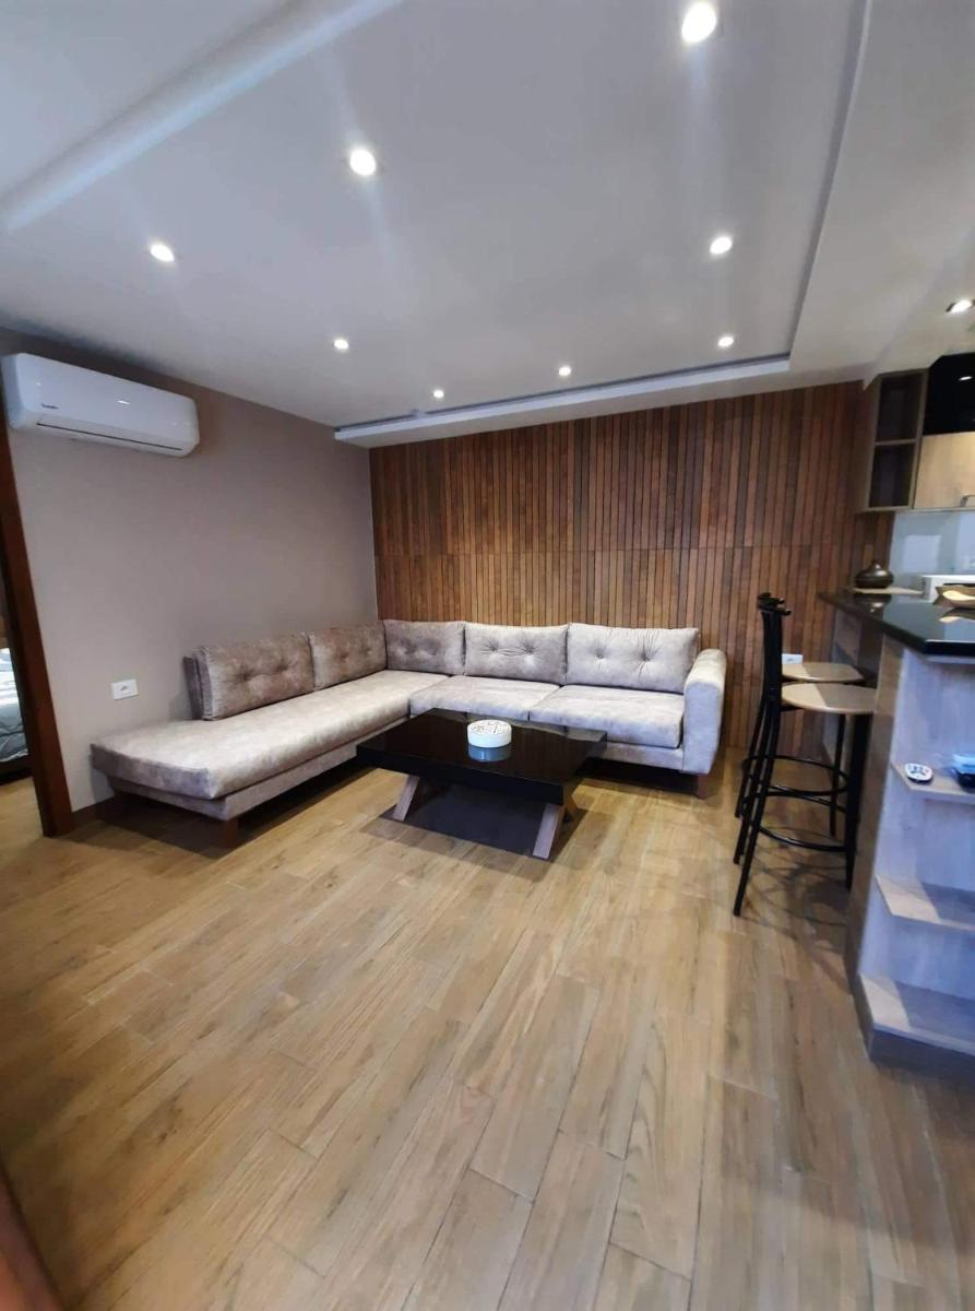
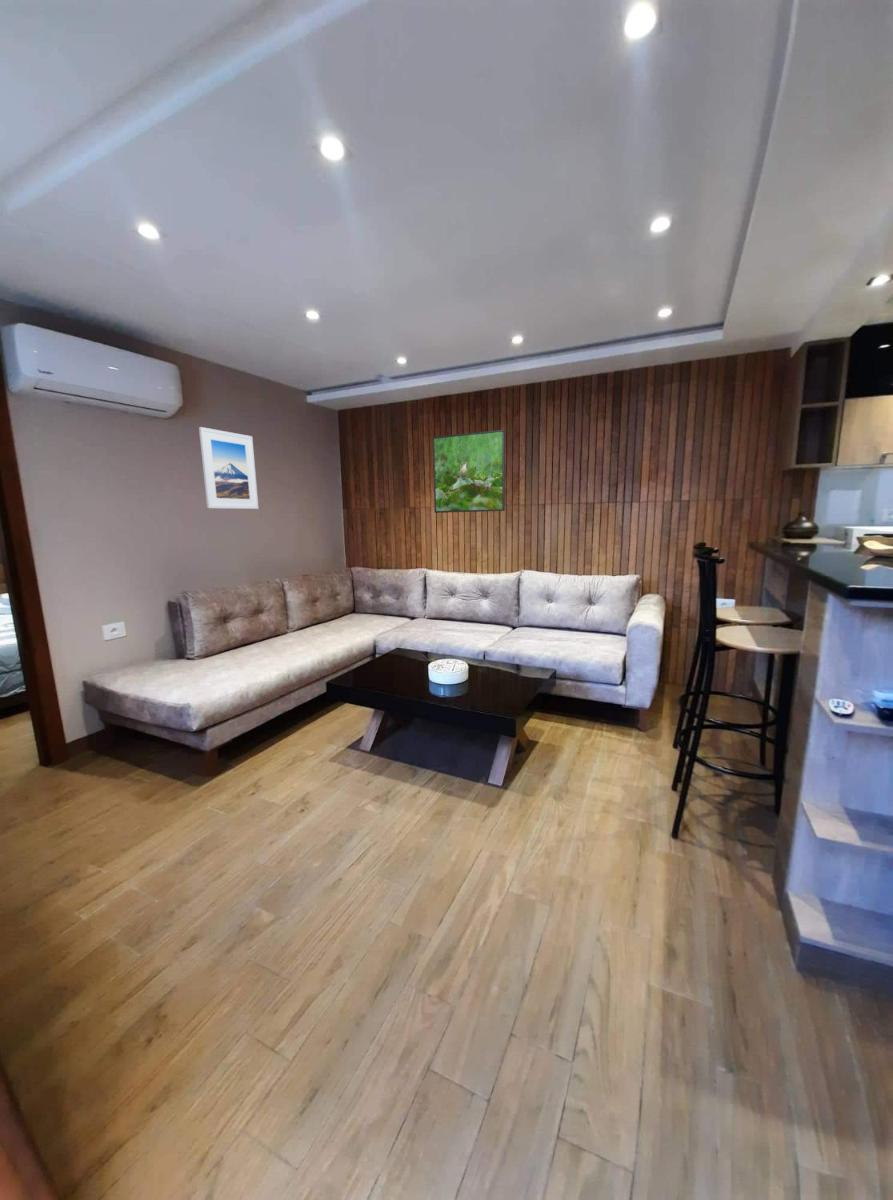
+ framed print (230, 470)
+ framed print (468, 473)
